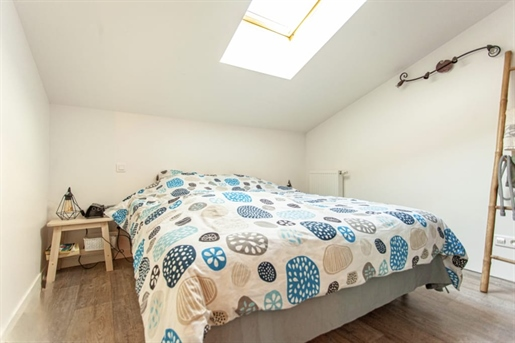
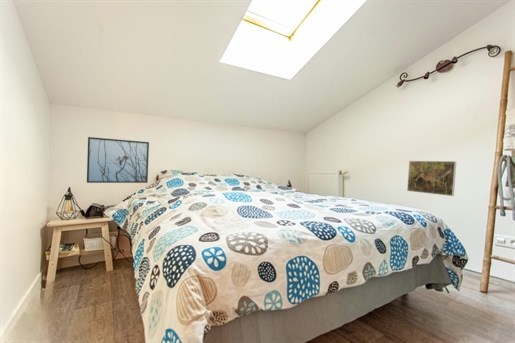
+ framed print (119, 161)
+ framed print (430, 177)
